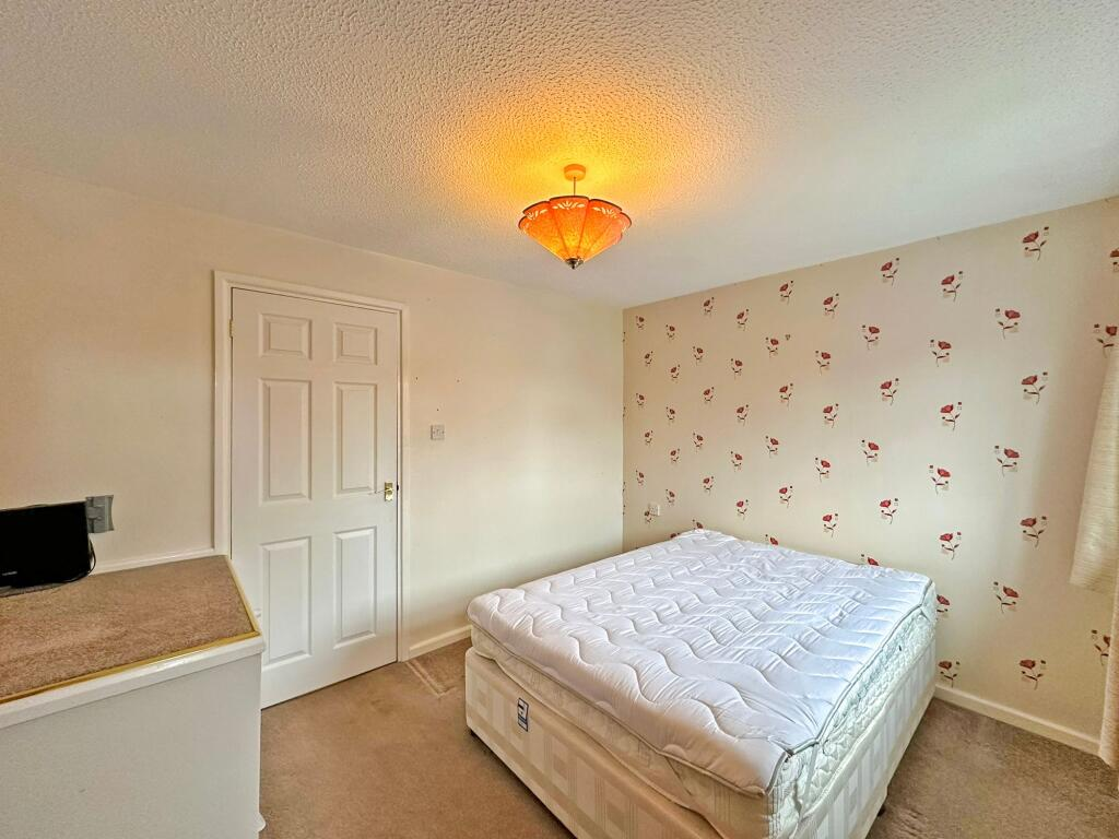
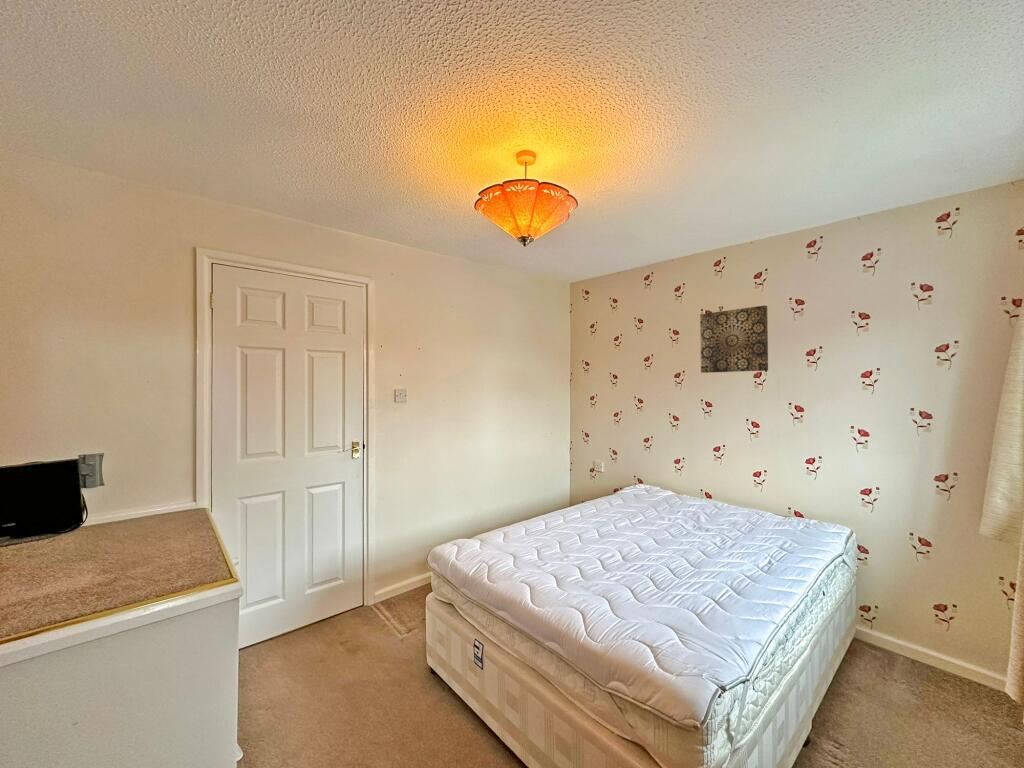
+ wall art (732, 341)
